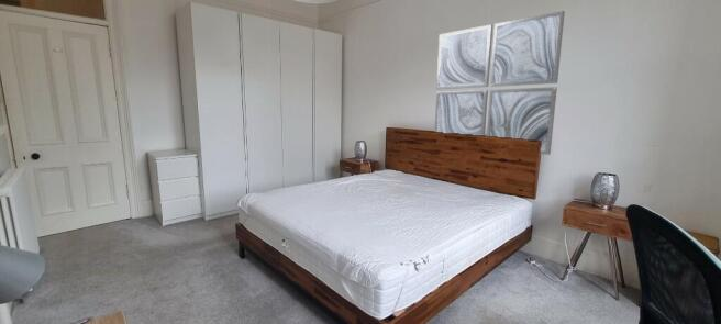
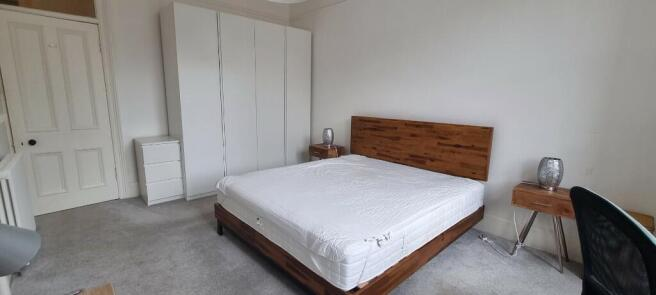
- wall art (490, 86)
